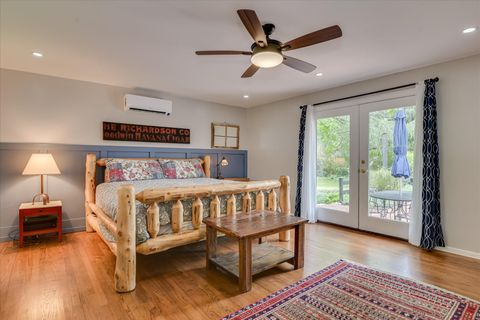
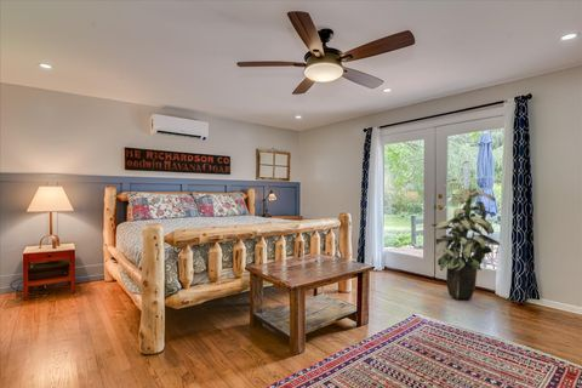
+ indoor plant (461, 239)
